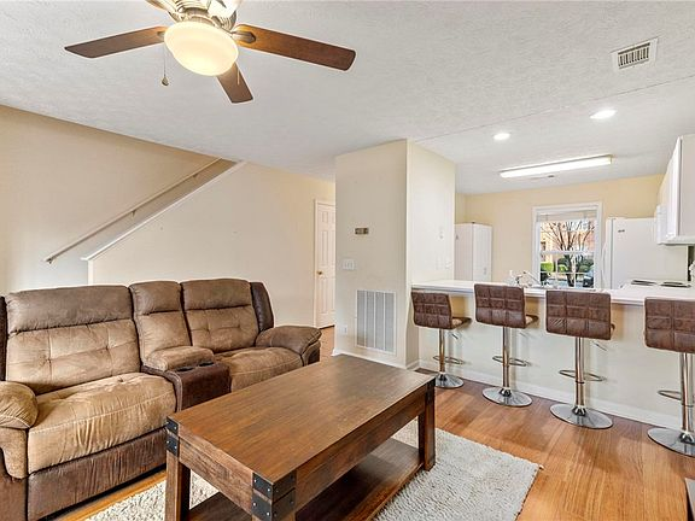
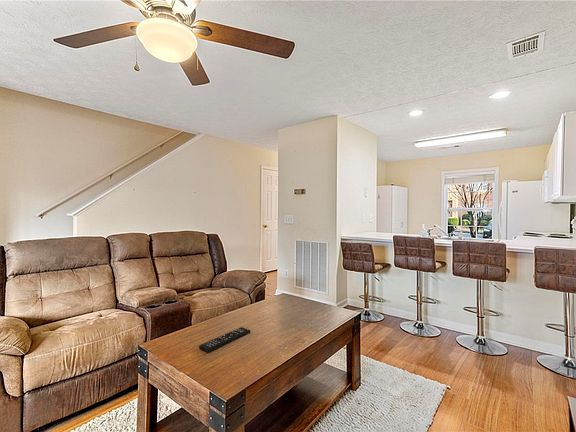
+ remote control (226, 338)
